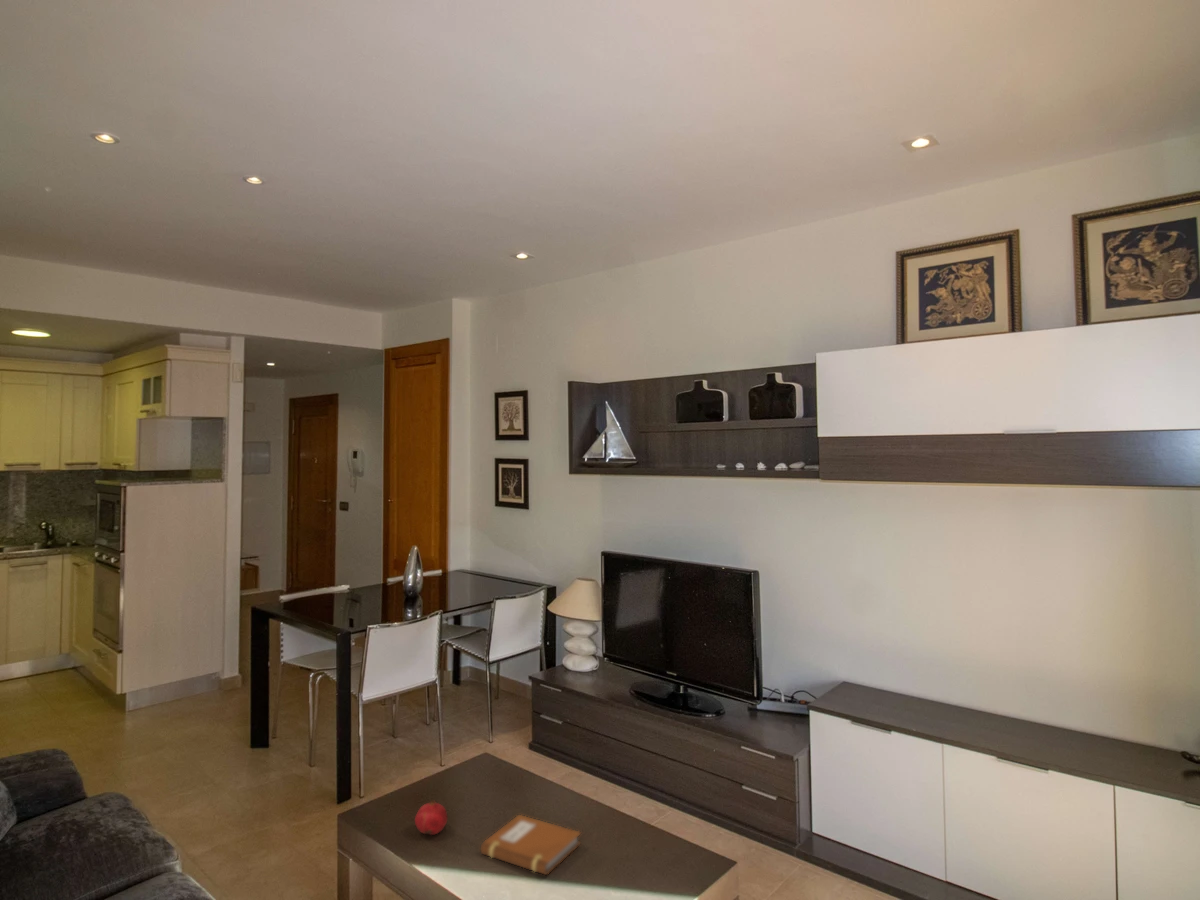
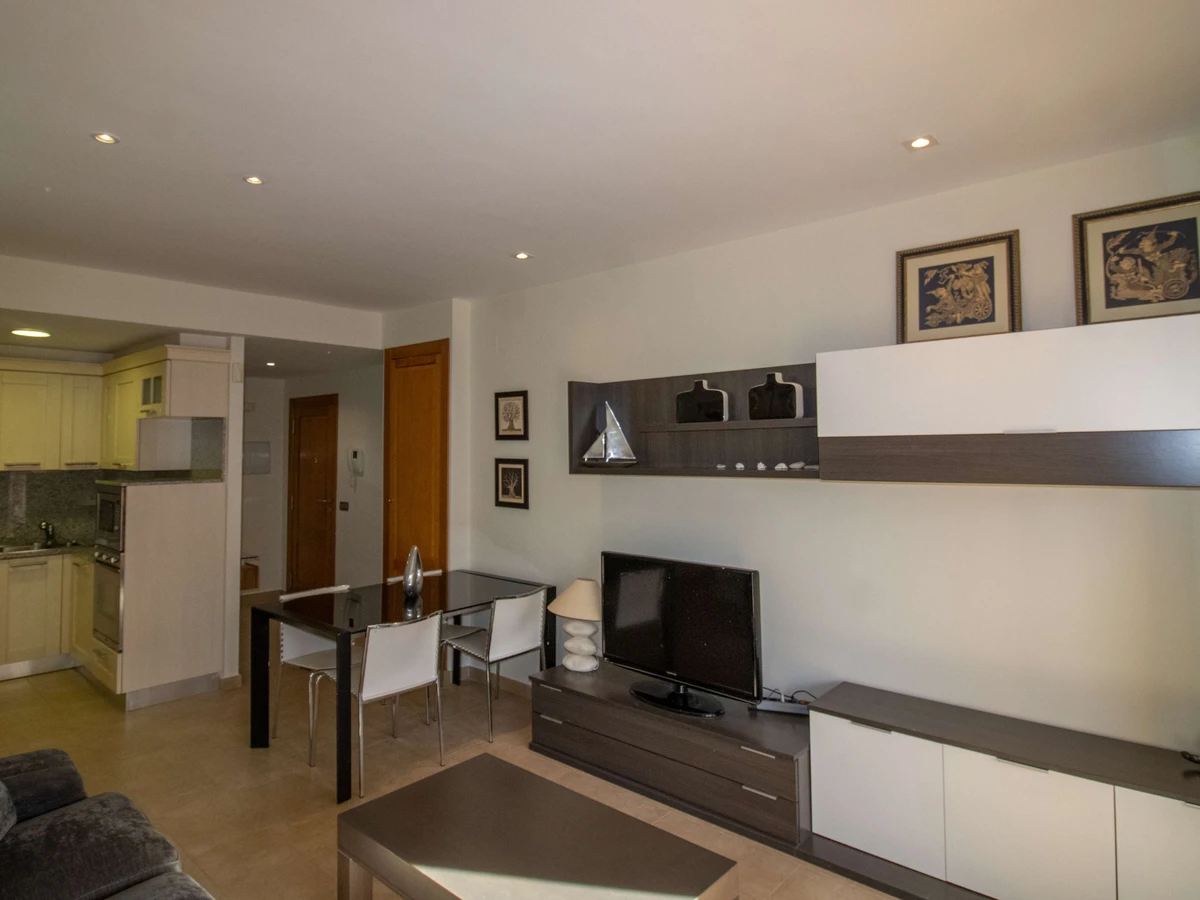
- fruit (431, 815)
- notebook (529, 843)
